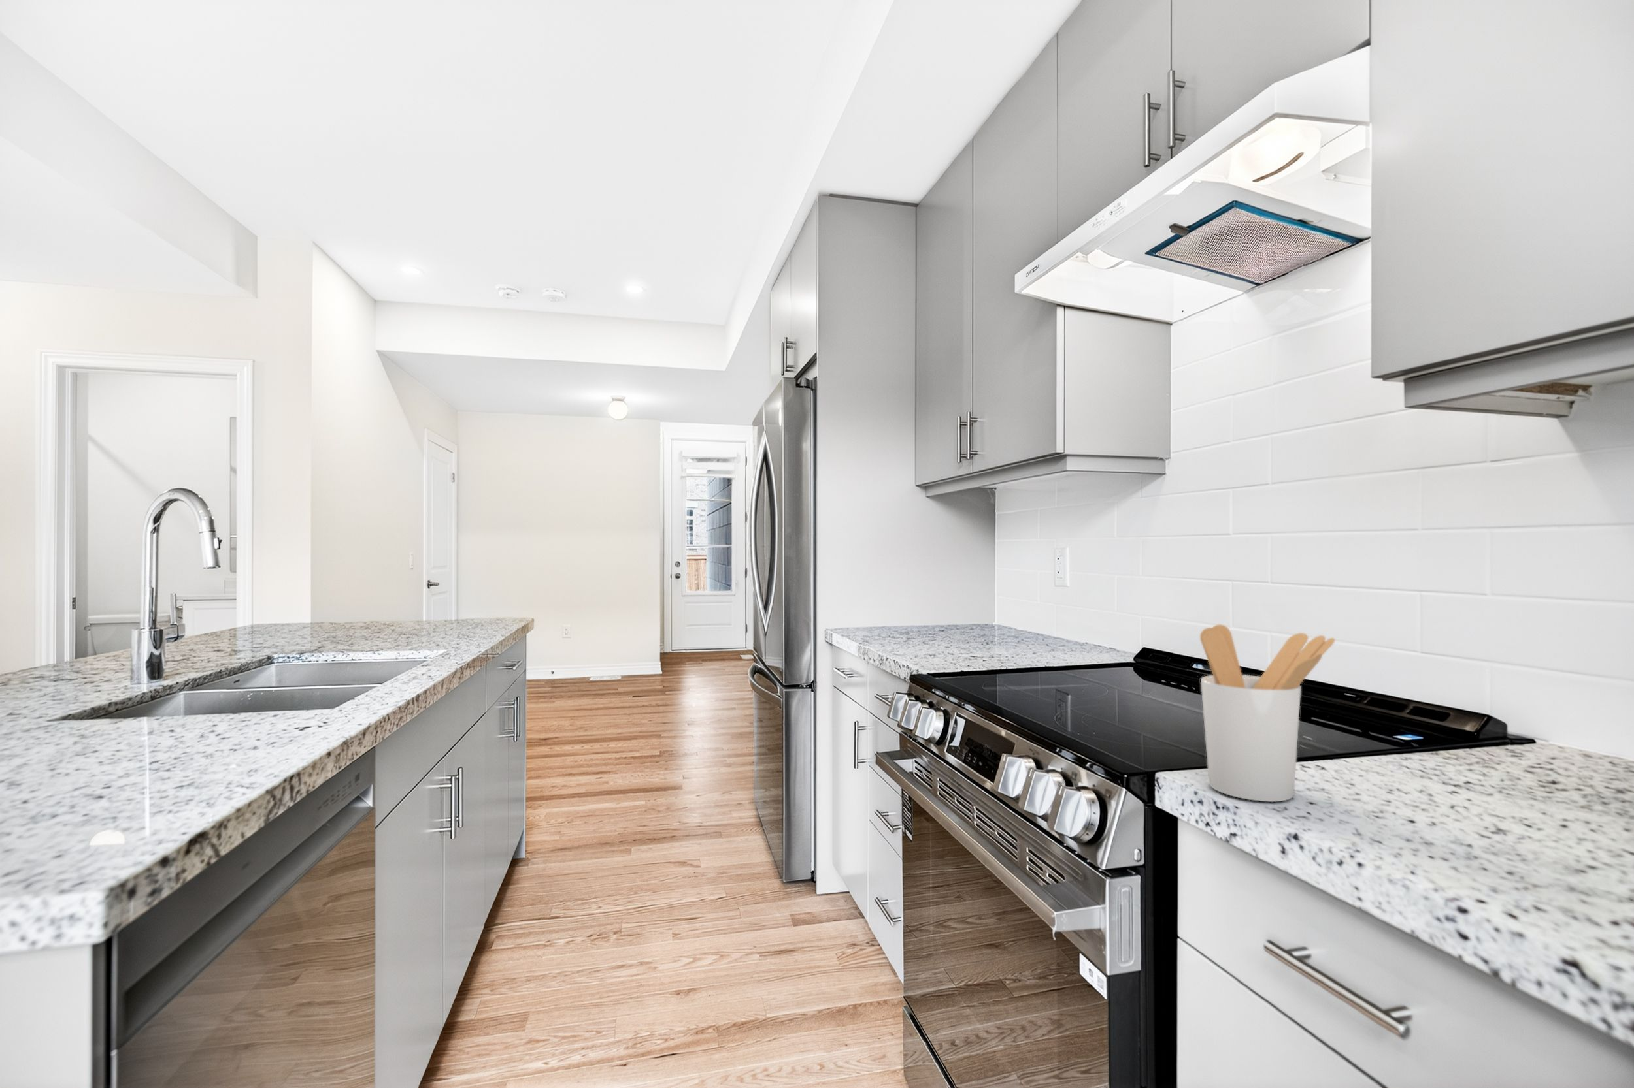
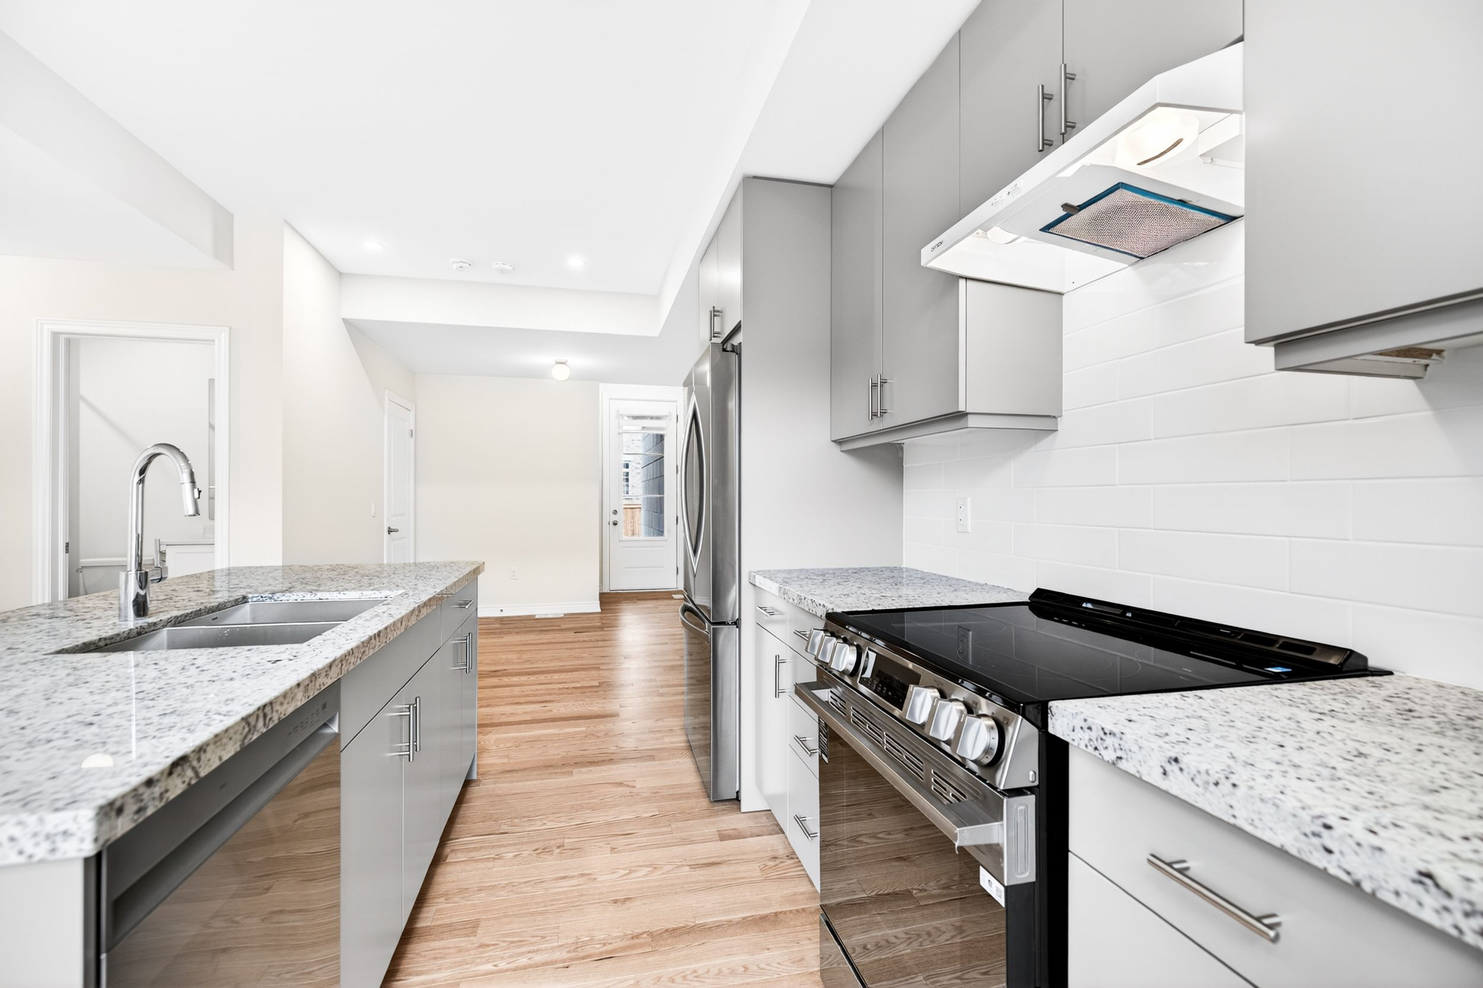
- utensil holder (1268, 708)
